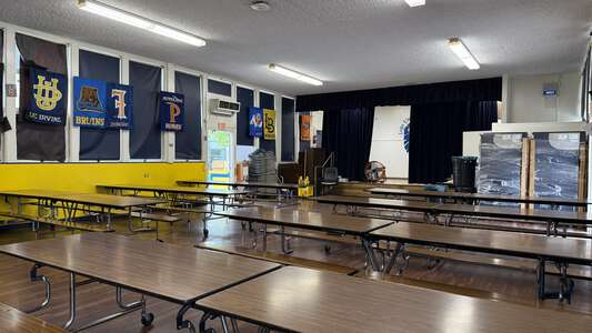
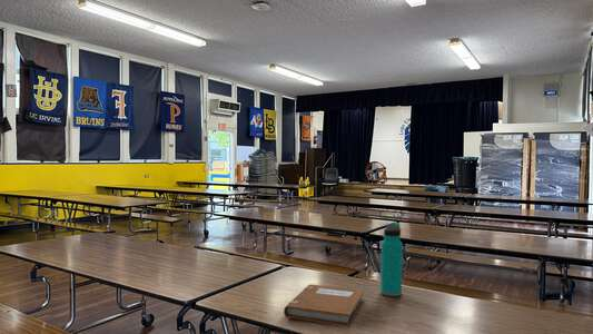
+ notebook (326, 302)
+ water bottle (391, 258)
